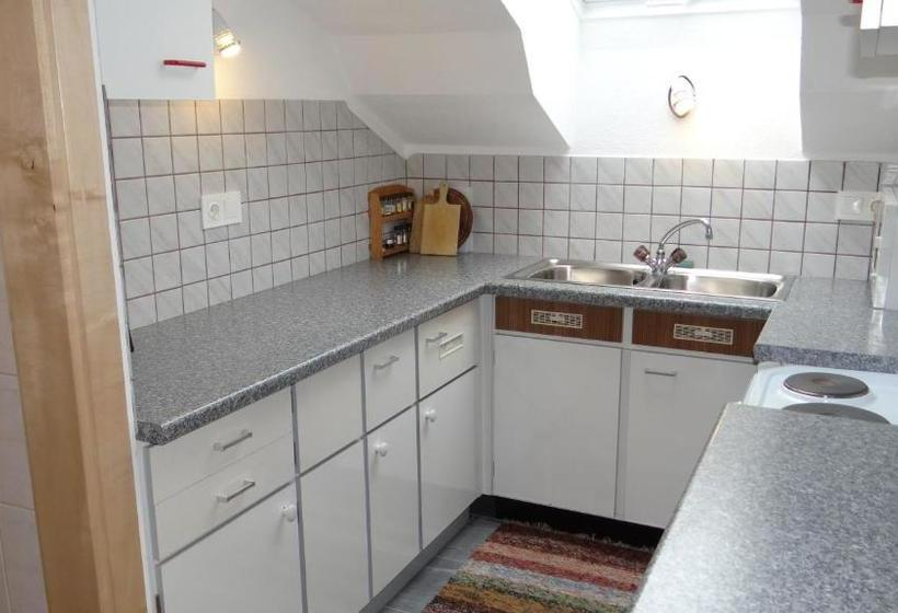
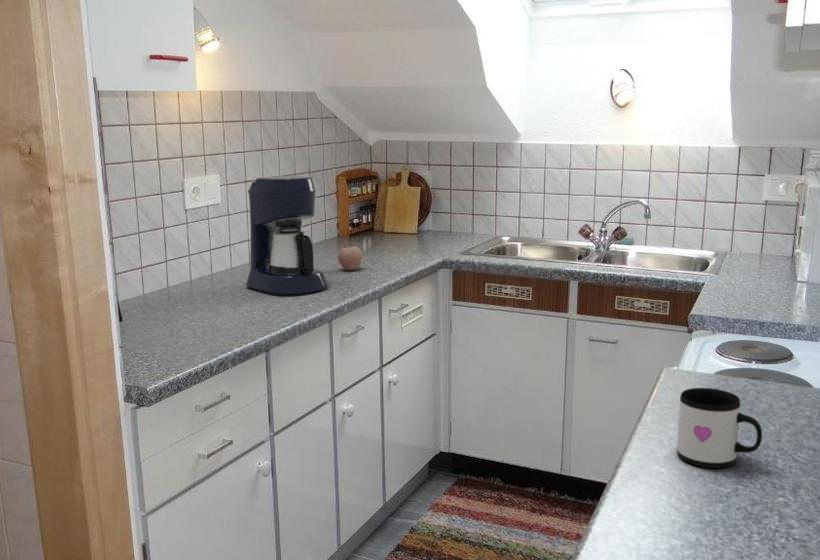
+ apple (350, 258)
+ mug (719, 429)
+ coffee maker (287, 232)
